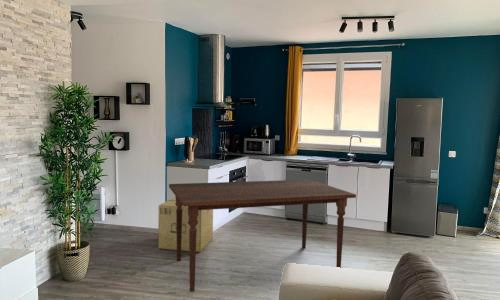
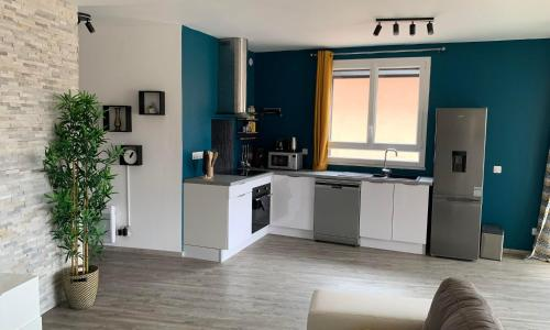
- dining table (257, 206)
- cardboard box (186, 222)
